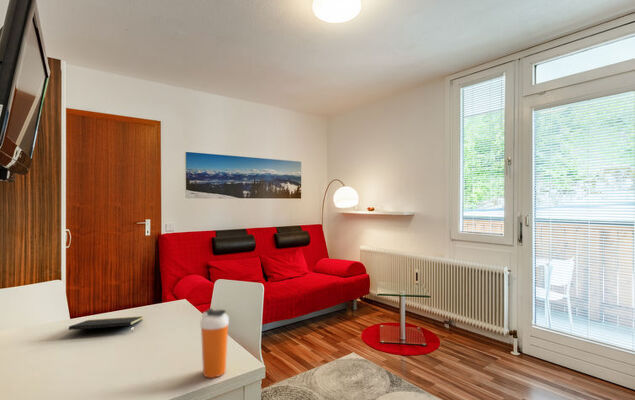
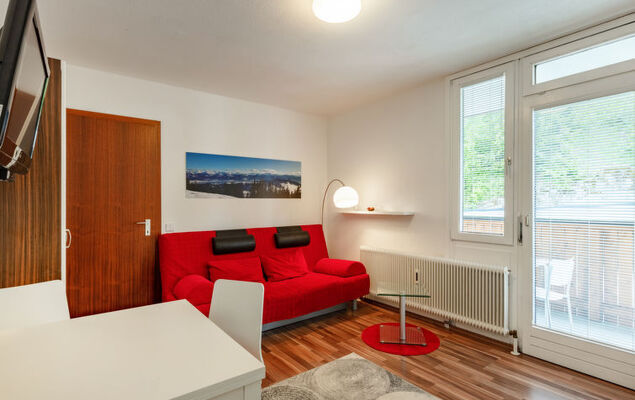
- shaker bottle (214, 341)
- notepad (108, 322)
